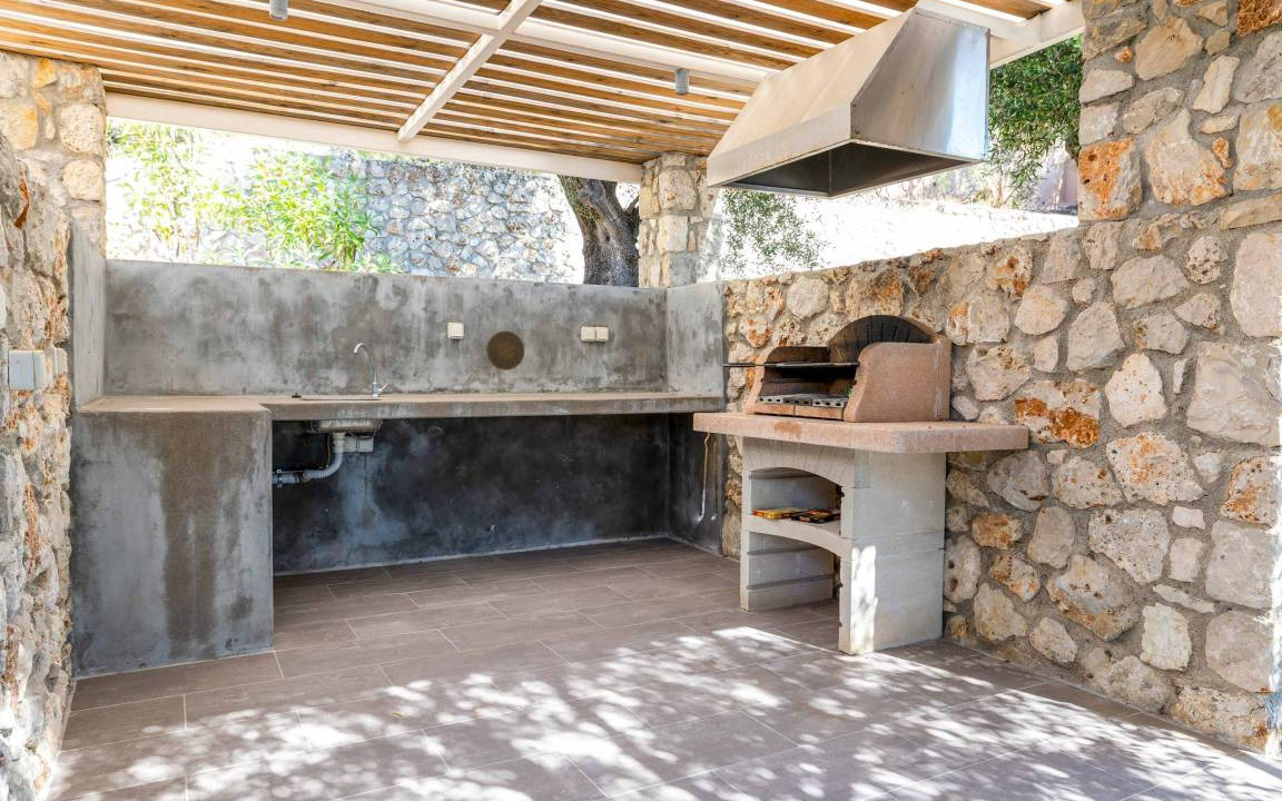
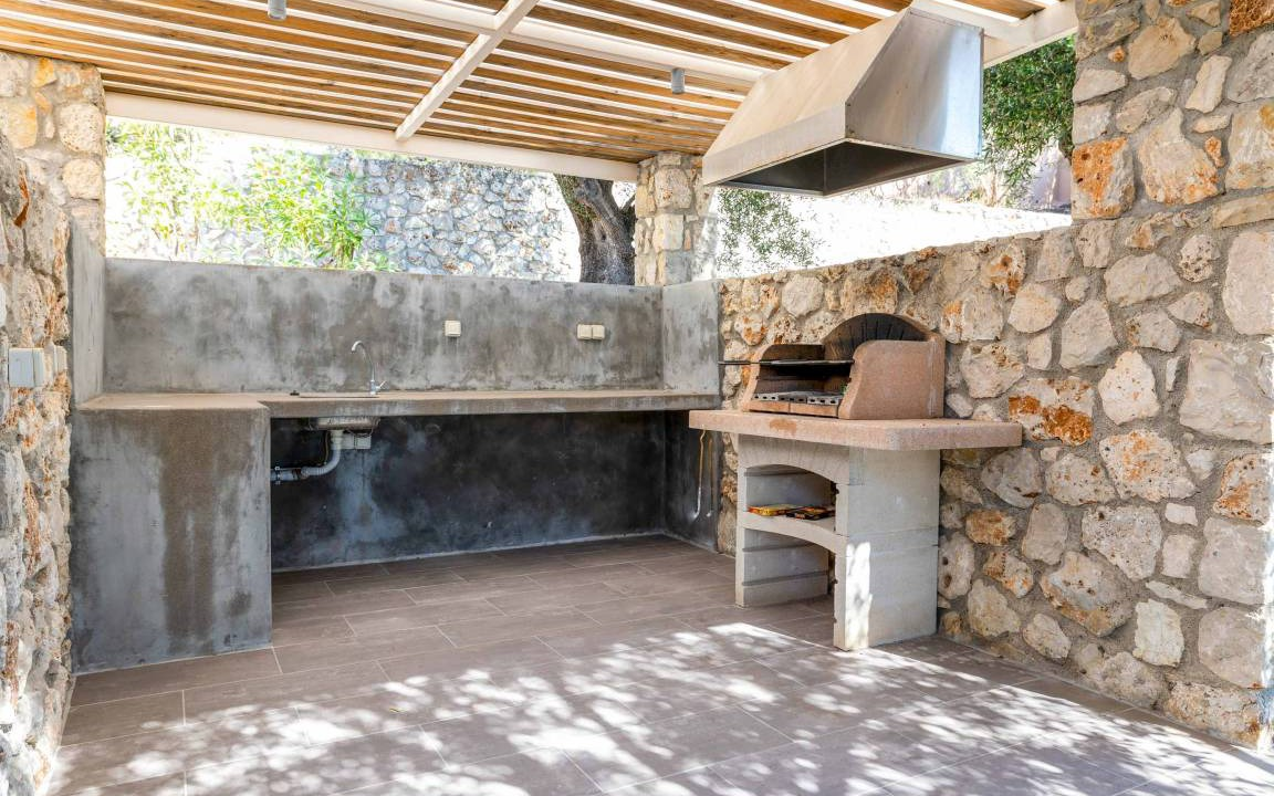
- decorative plate (505, 350)
